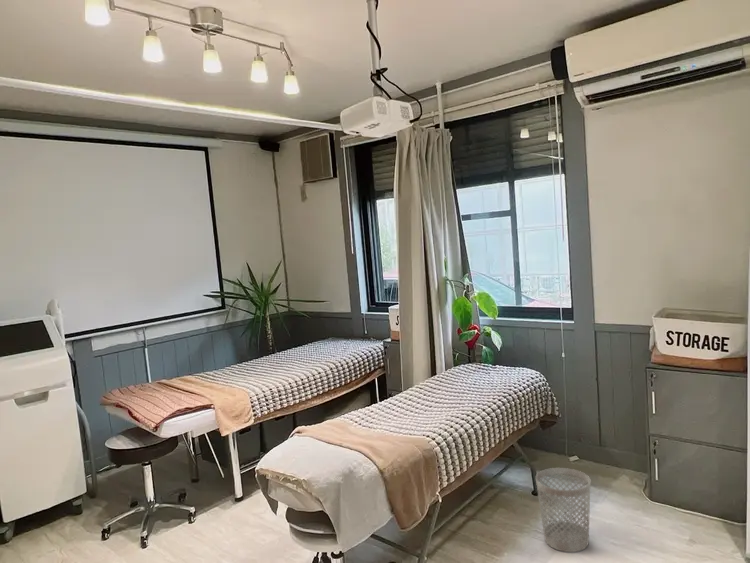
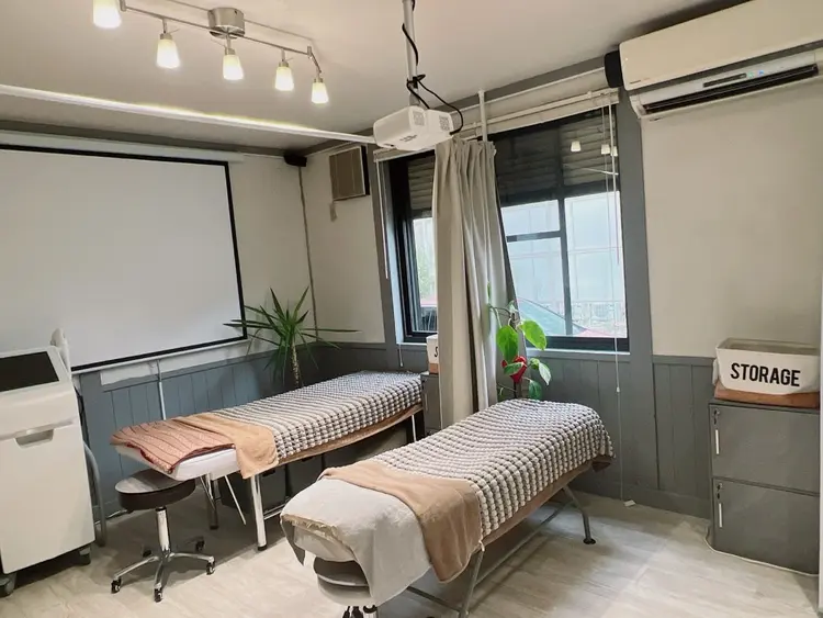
- wastebasket (564, 510)
